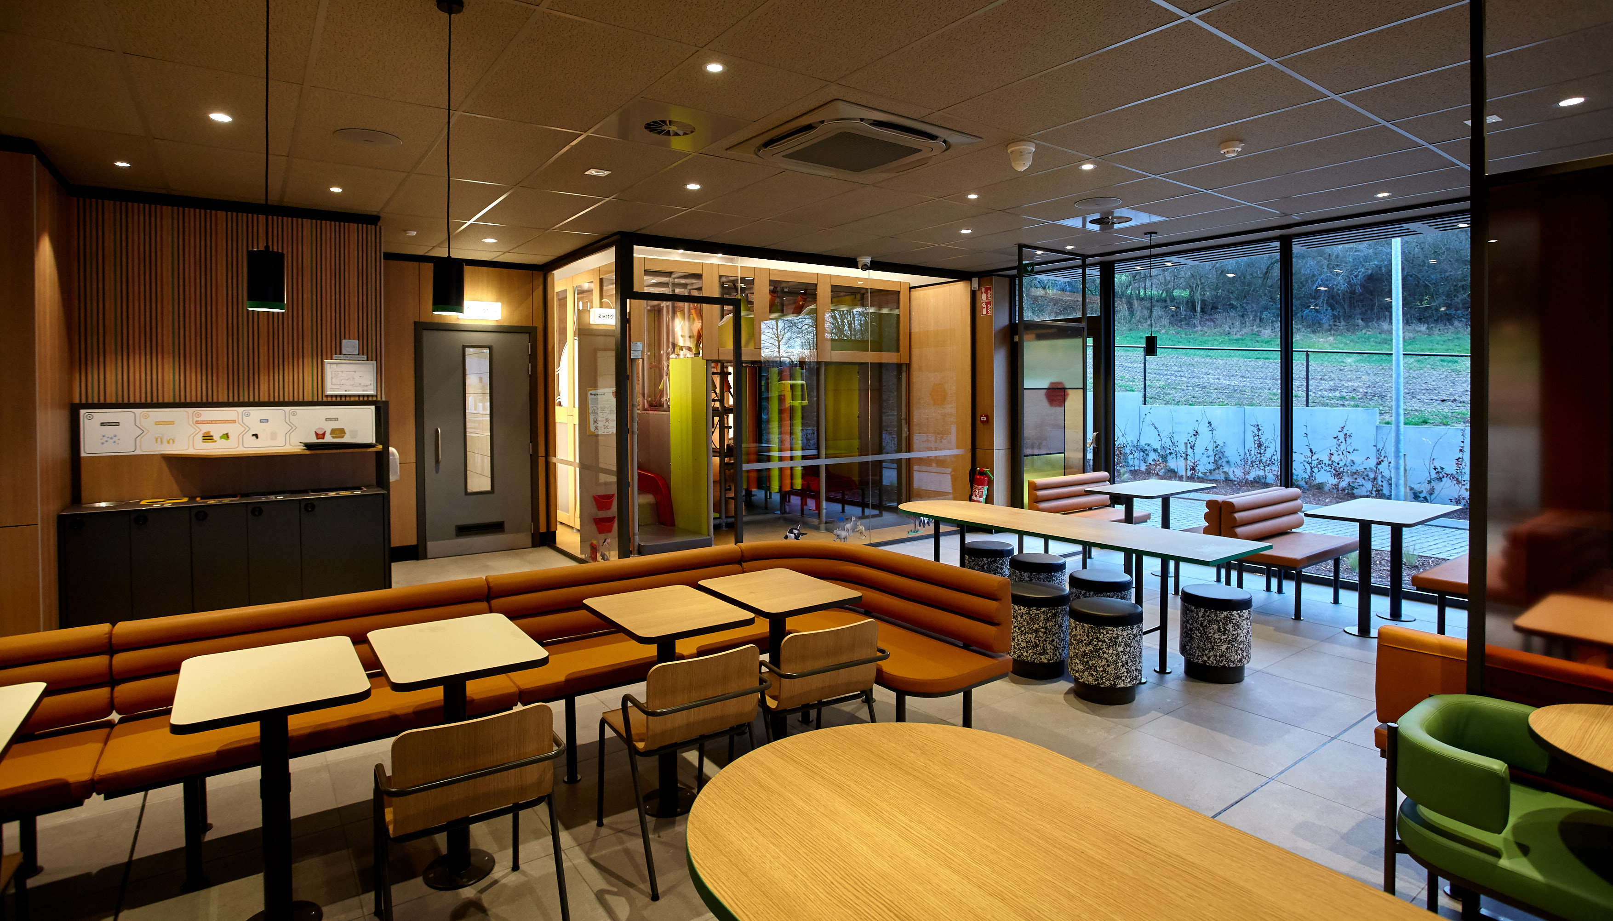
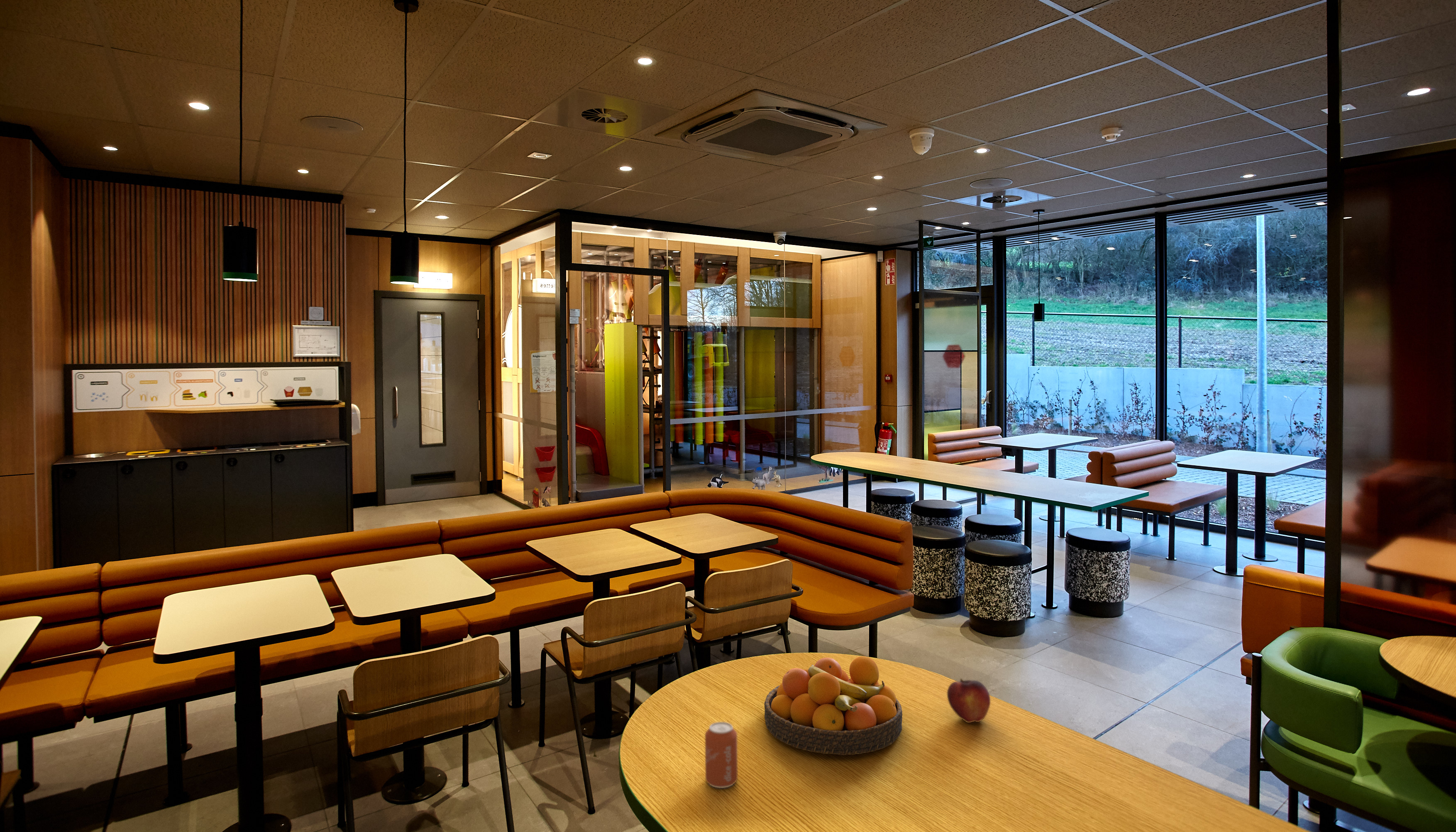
+ fruit bowl (832, 693)
+ can (721, 754)
+ fruit (969, 699)
